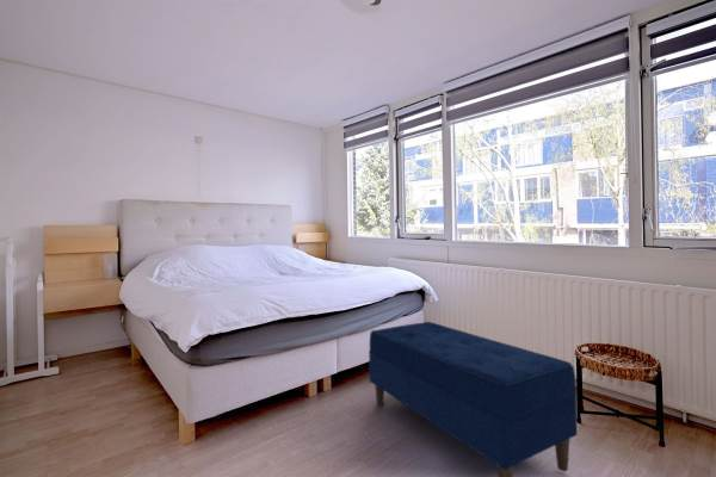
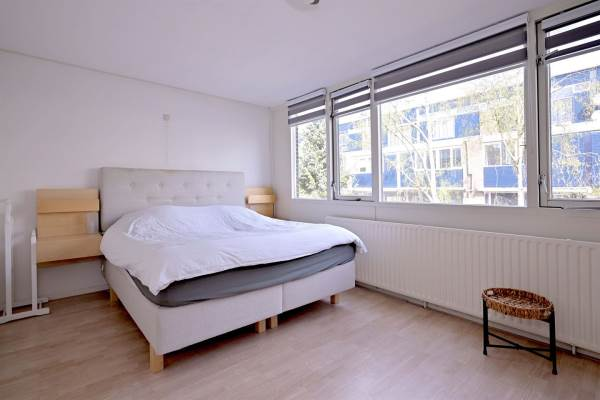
- bench (455, 388)
